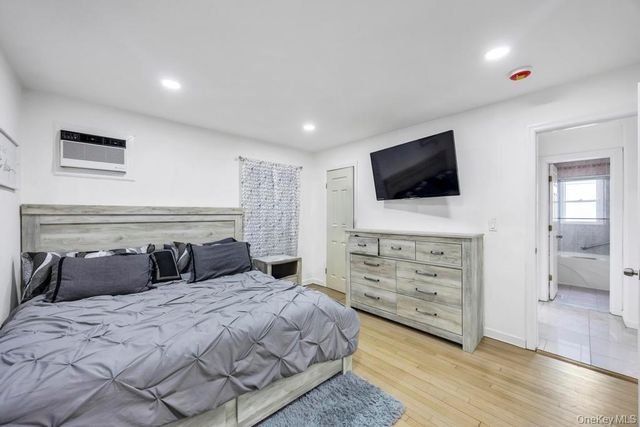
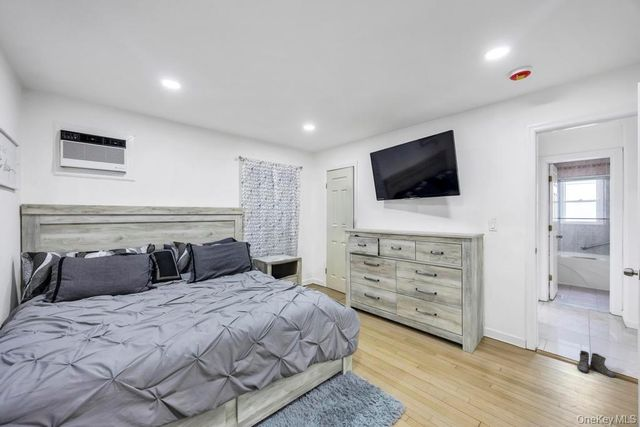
+ boots (592, 362)
